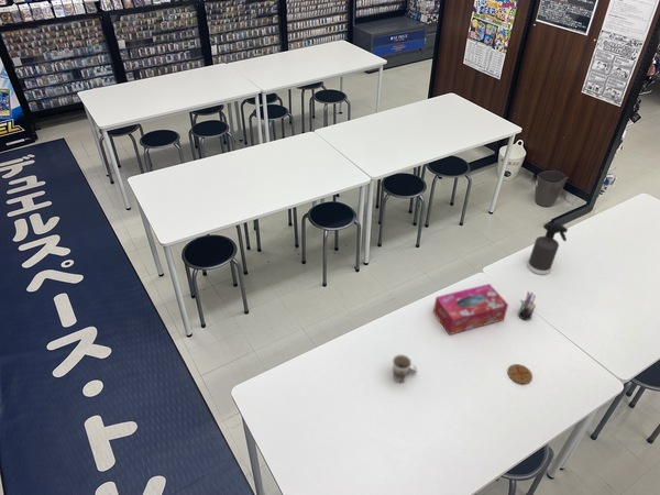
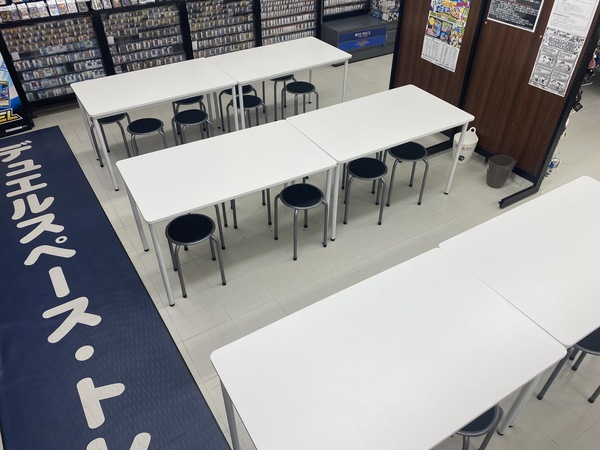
- pen holder (526, 305)
- spray bottle (548, 246)
- coaster (519, 373)
- tissue box (470, 308)
- cup (404, 366)
